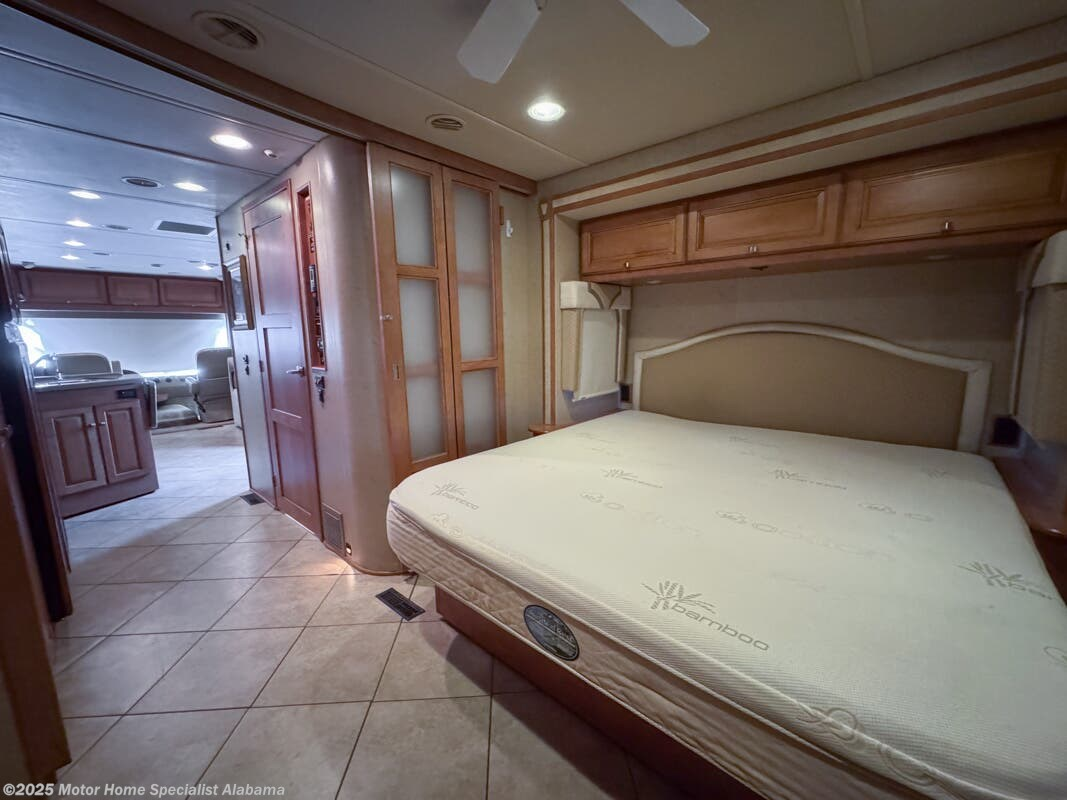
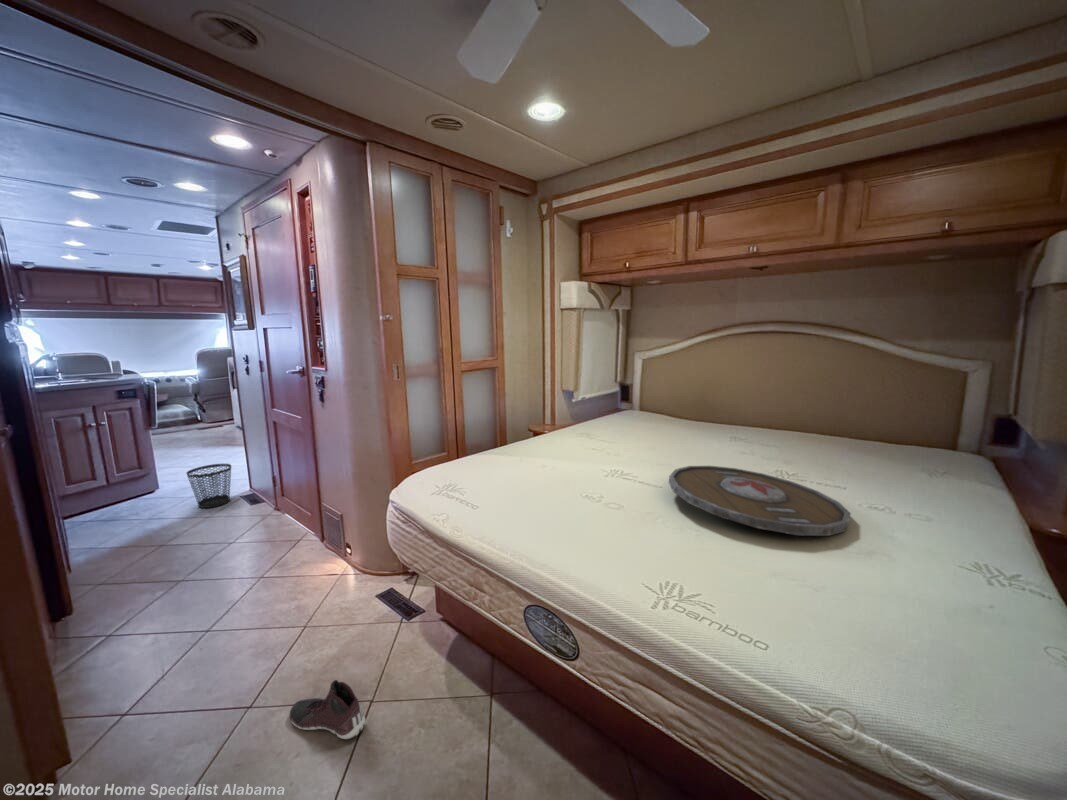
+ sneaker (327, 700)
+ serving tray (751, 494)
+ wastebasket (211, 486)
